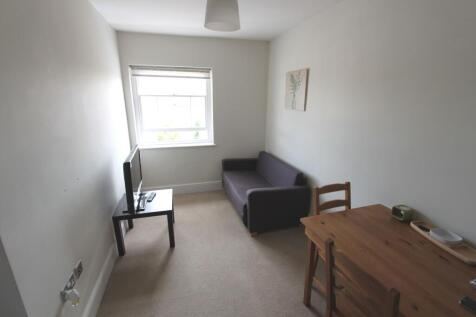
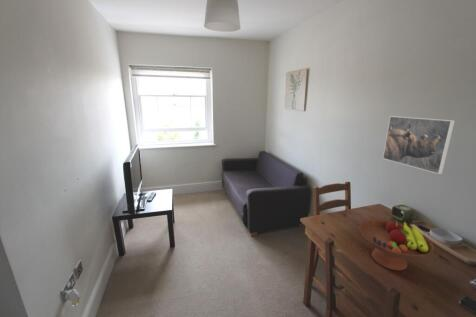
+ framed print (413, 142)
+ fruit bowl (392, 243)
